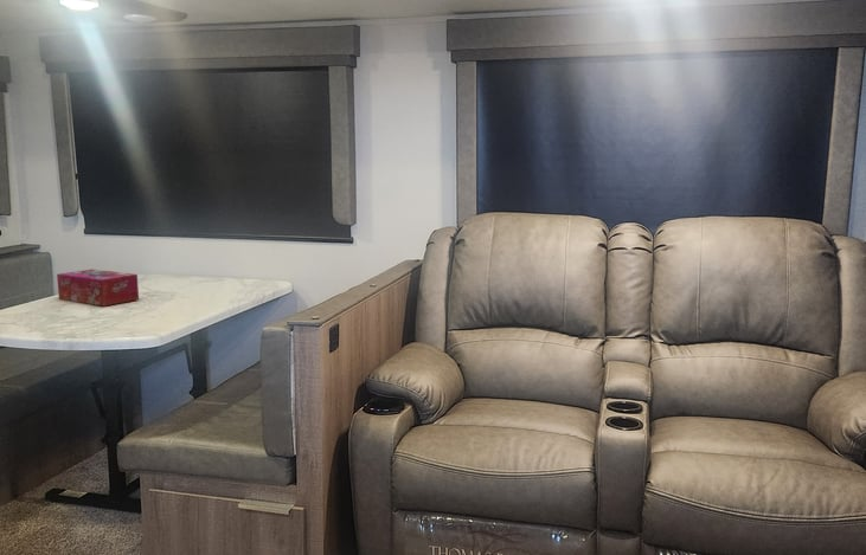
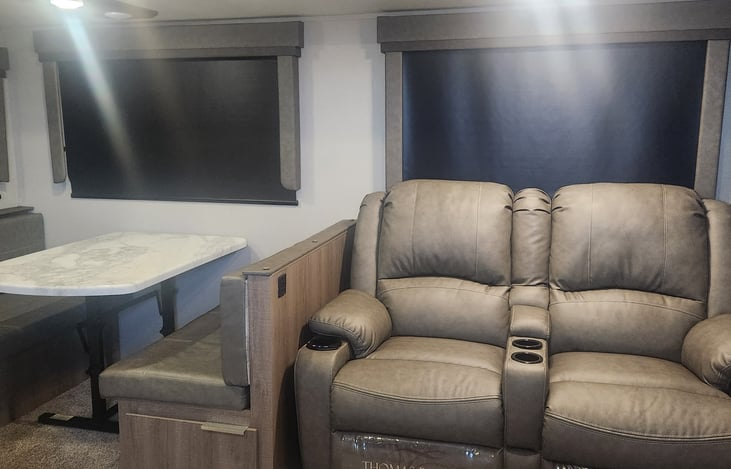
- tissue box (97, 286)
